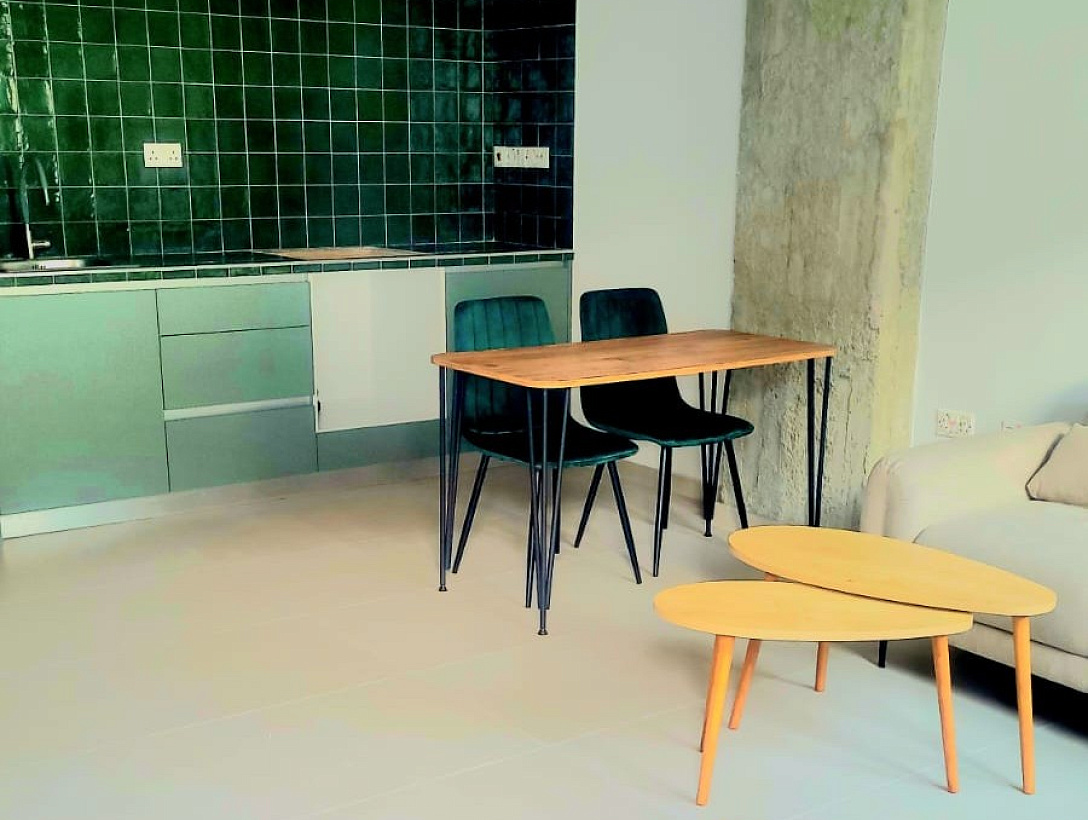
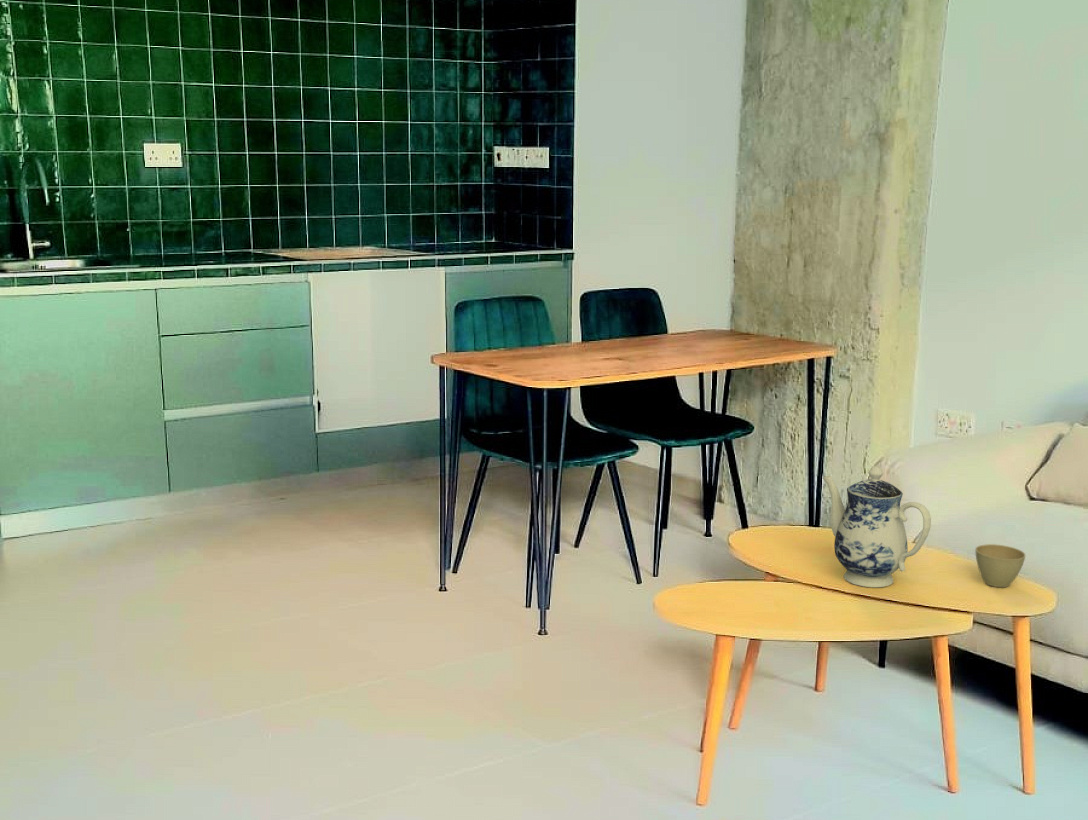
+ teapot (872, 523)
+ flower pot (998, 567)
